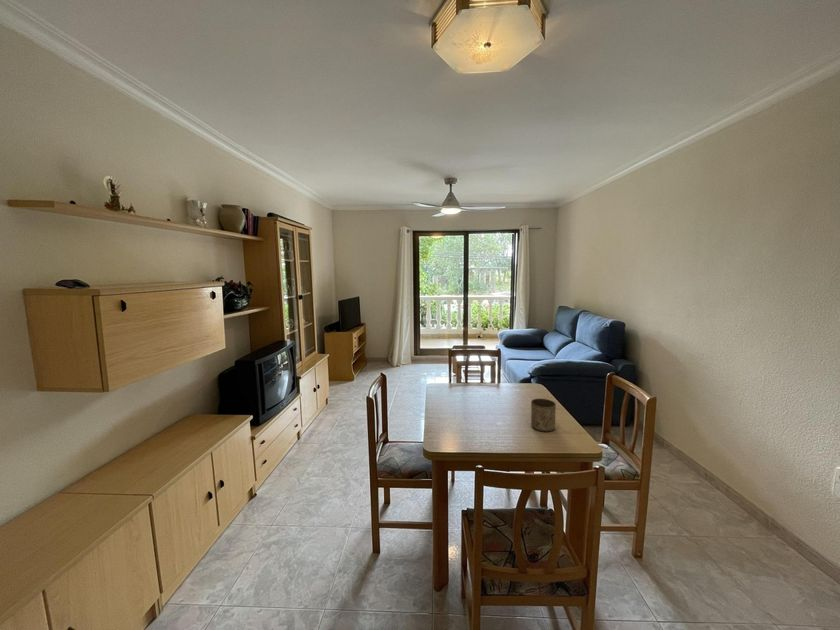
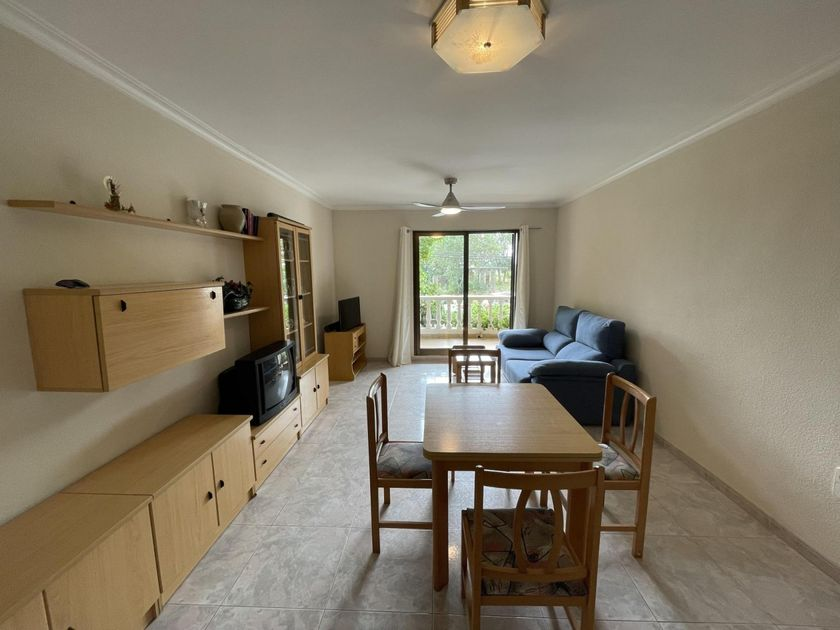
- cup (542, 414)
